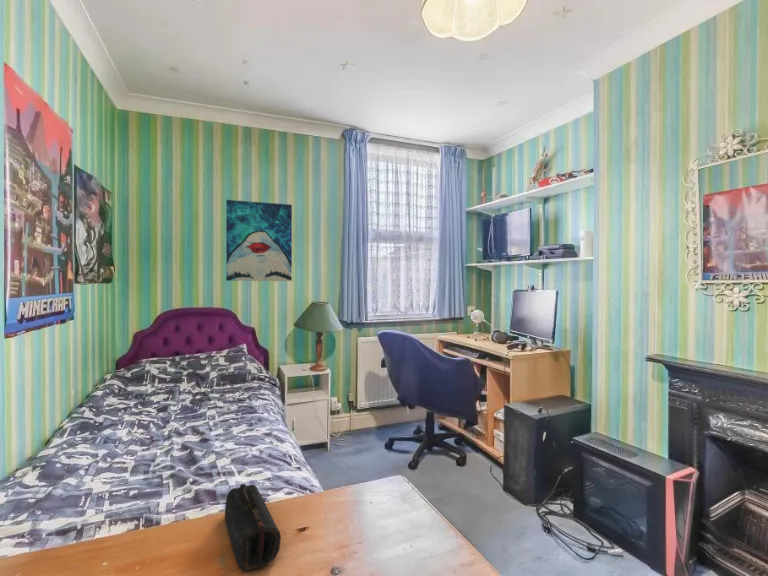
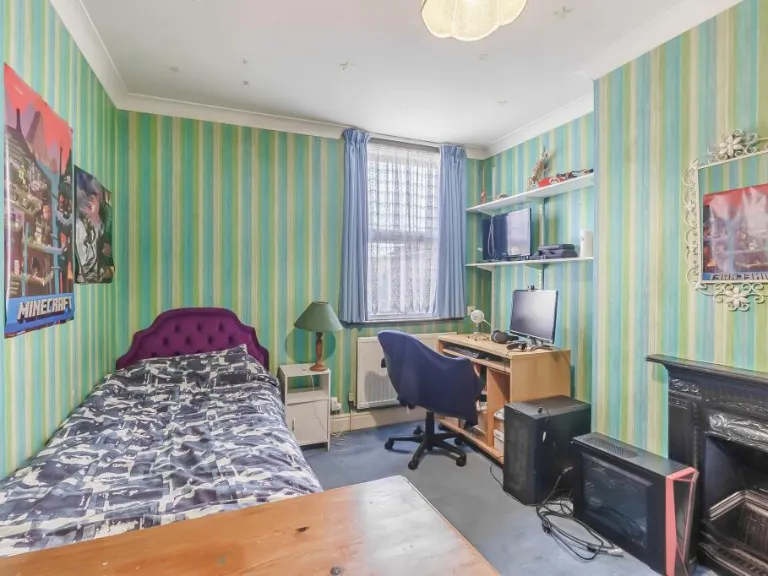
- wall art (259, 241)
- pencil case (250, 512)
